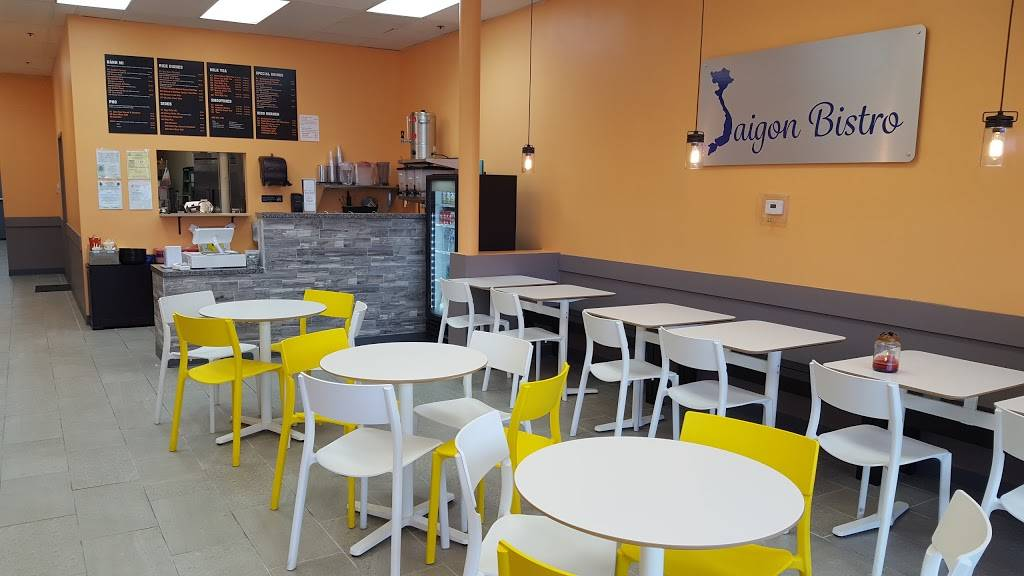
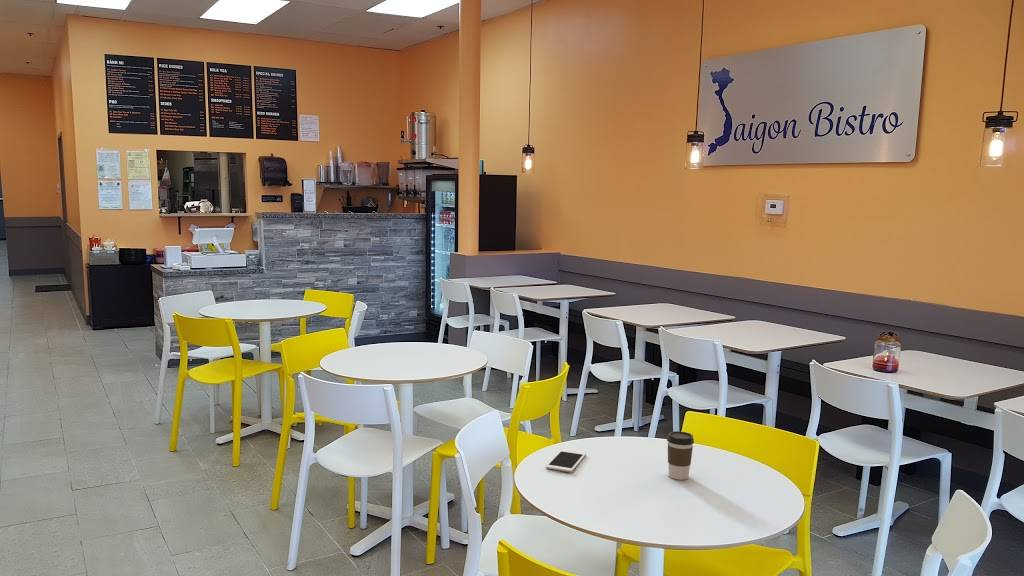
+ cell phone (566, 460)
+ coffee cup (679, 455)
